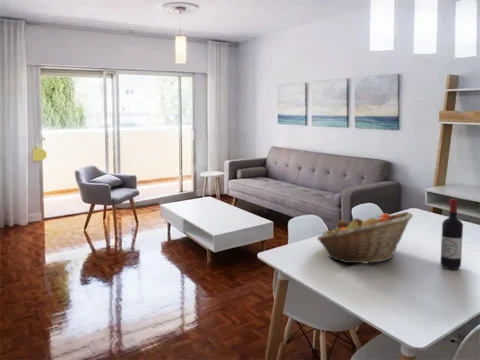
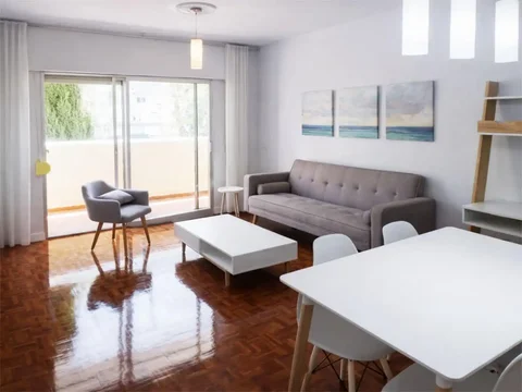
- fruit basket (365, 233)
- wine bottle (452, 233)
